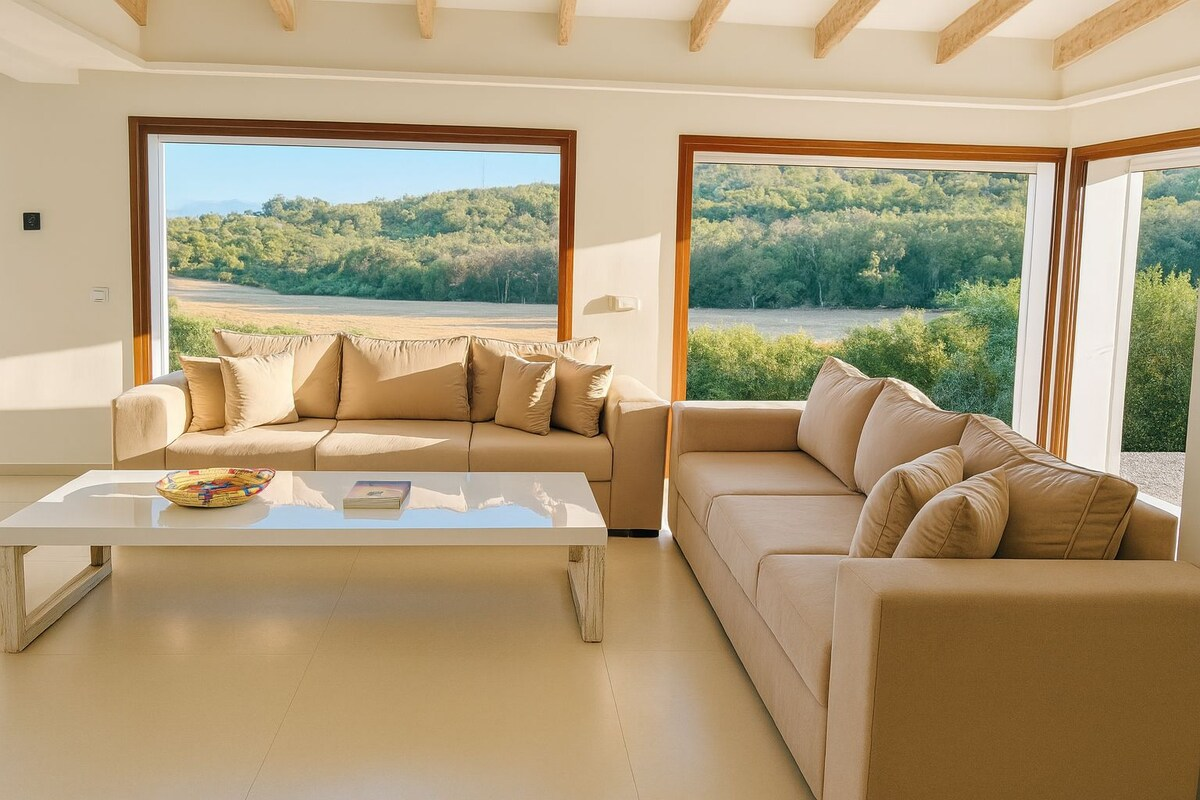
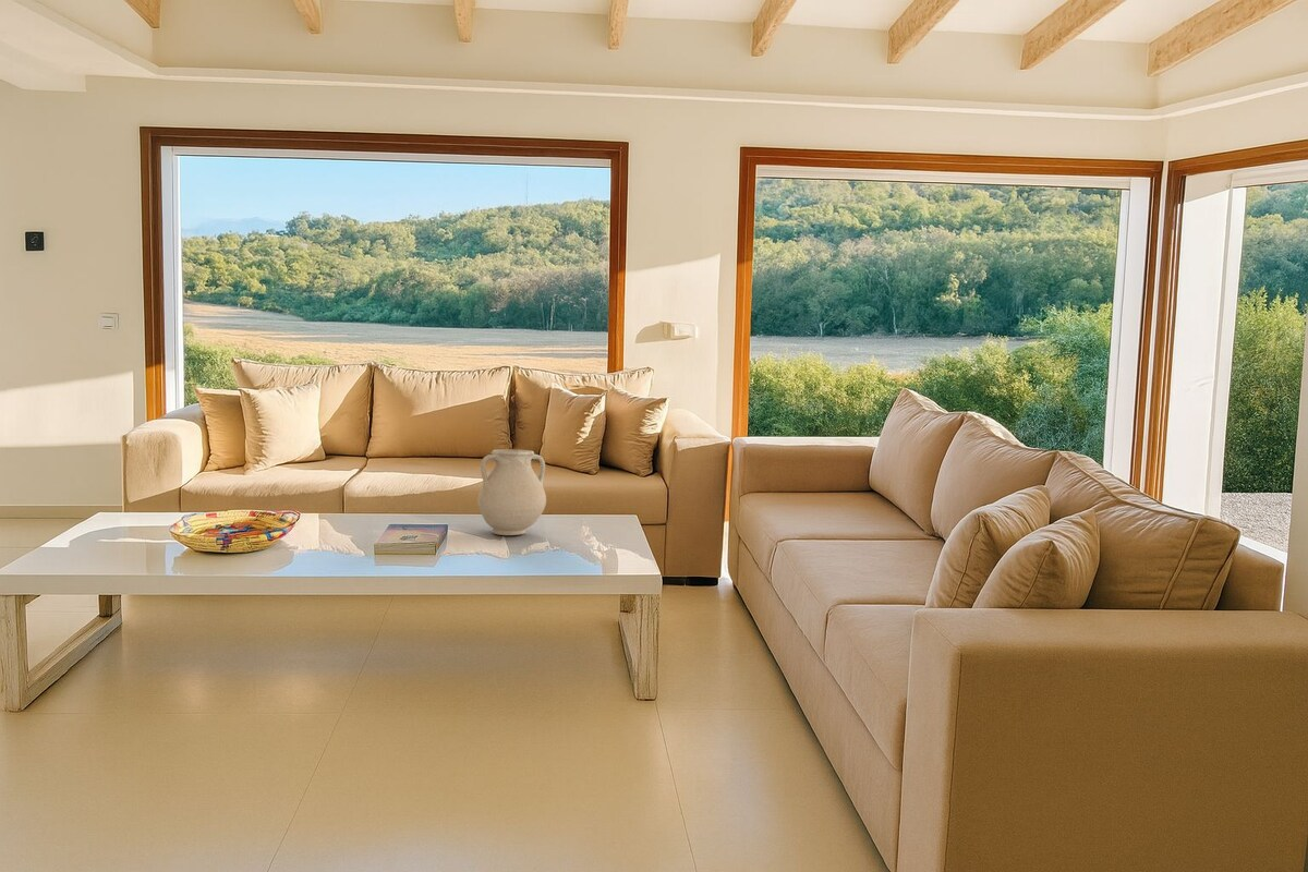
+ vase (512, 491)
